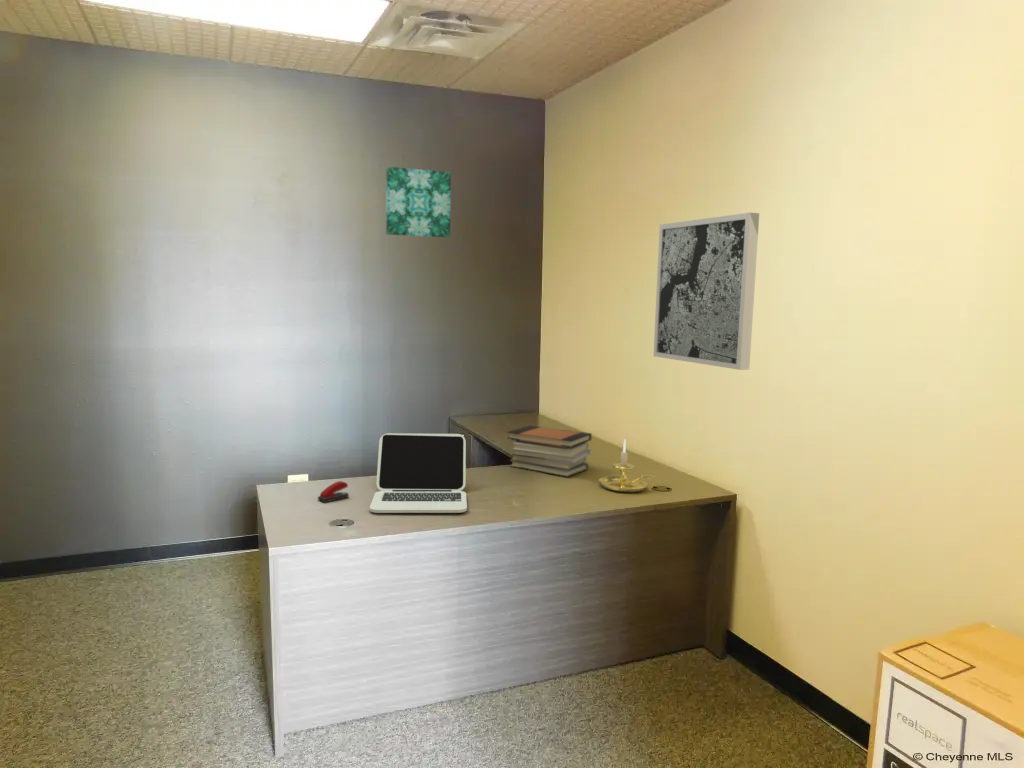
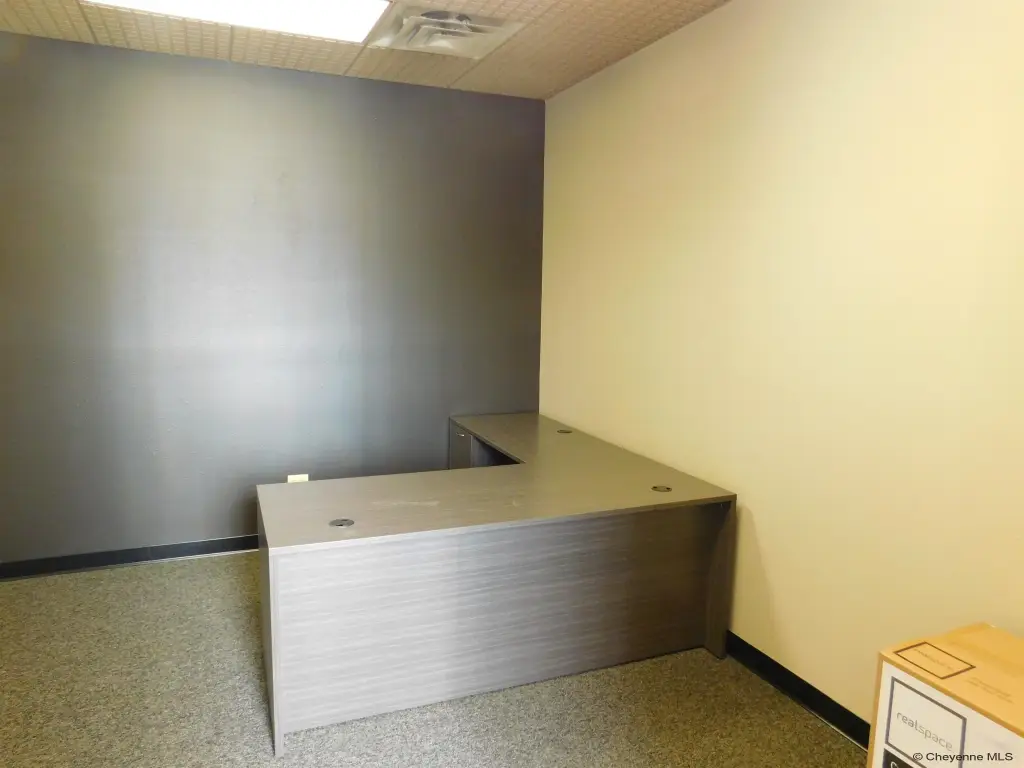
- book stack (550, 450)
- wall art (701, 291)
- wall art (418, 203)
- laptop (420, 470)
- stapler (334, 490)
- candle holder (627, 463)
